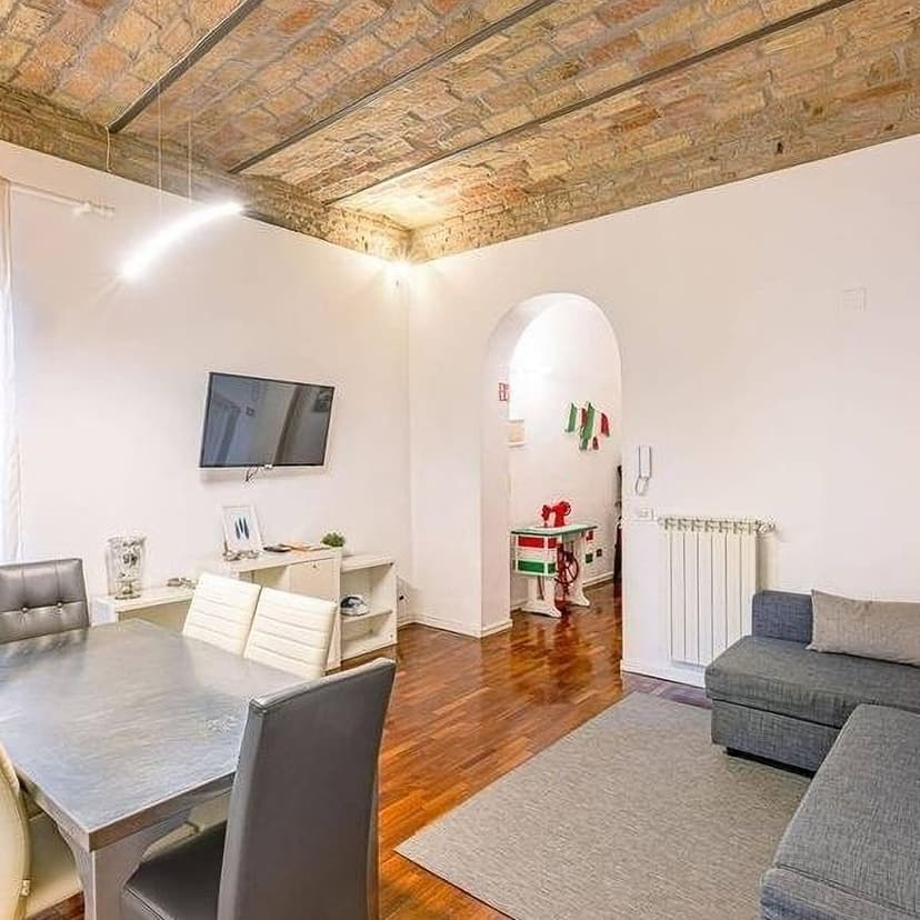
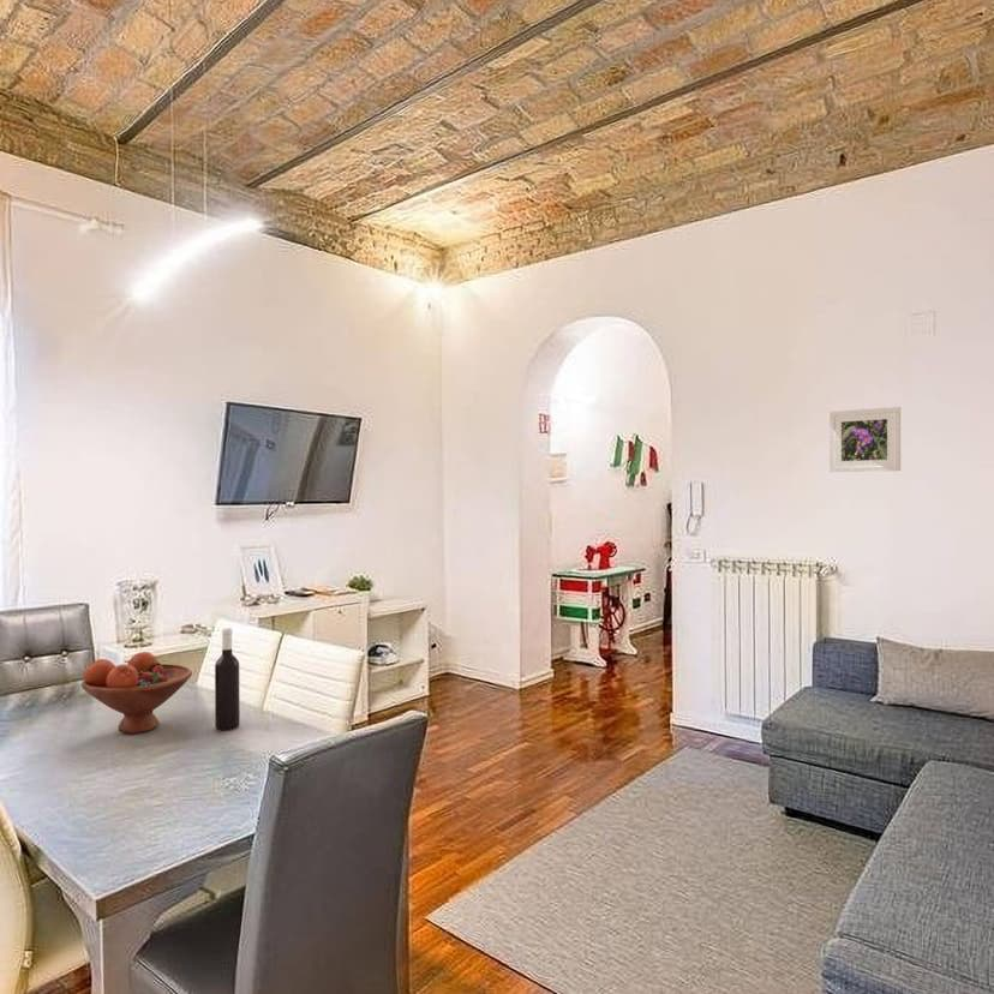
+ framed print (863, 441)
+ fruit bowl (138, 691)
+ wine bottle (227, 677)
